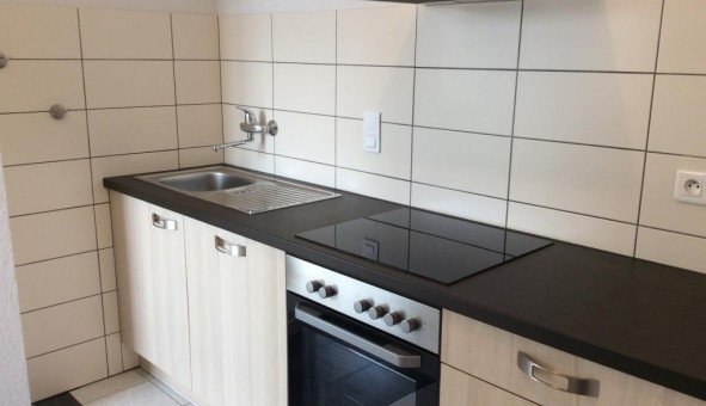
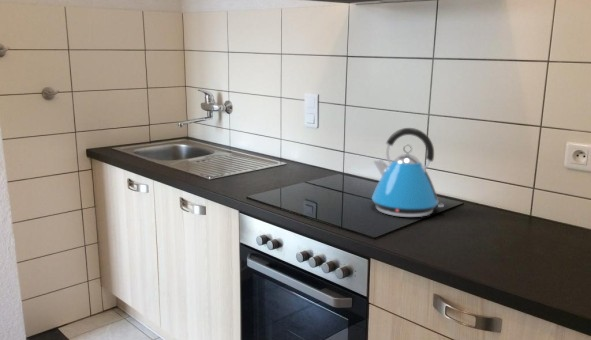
+ kettle (408, 169)
